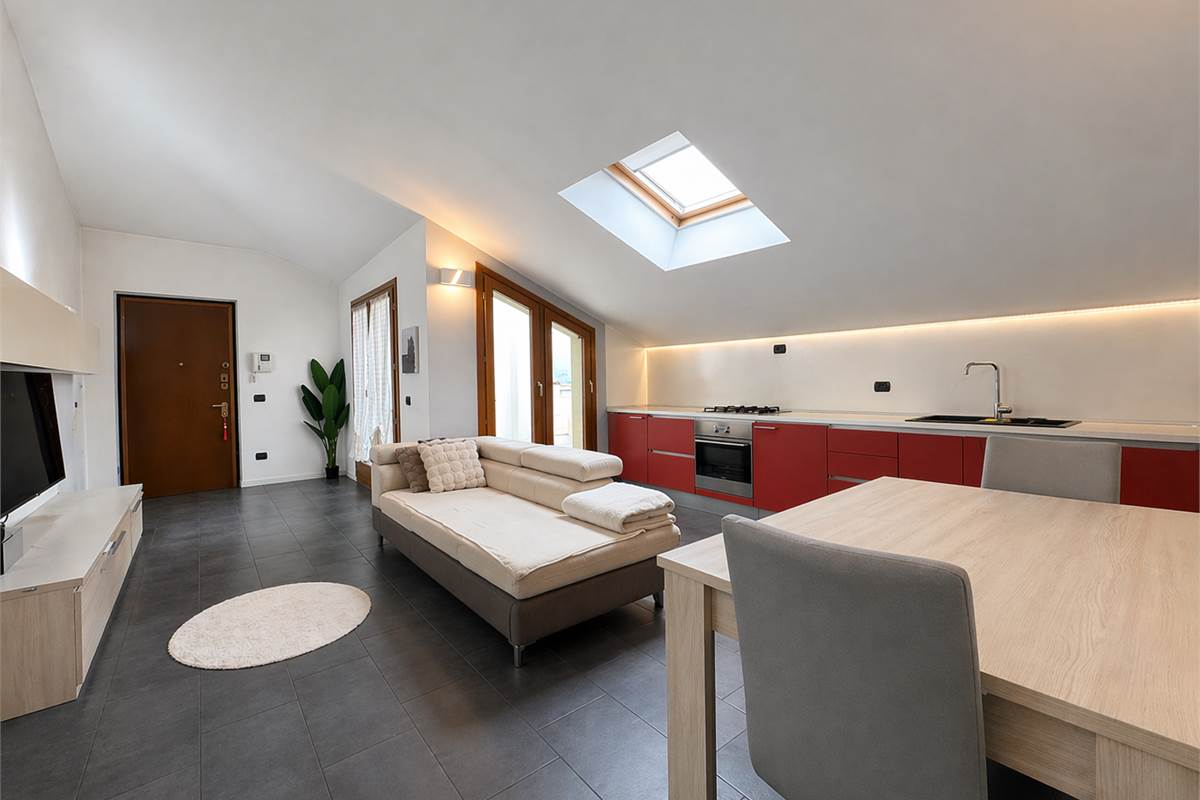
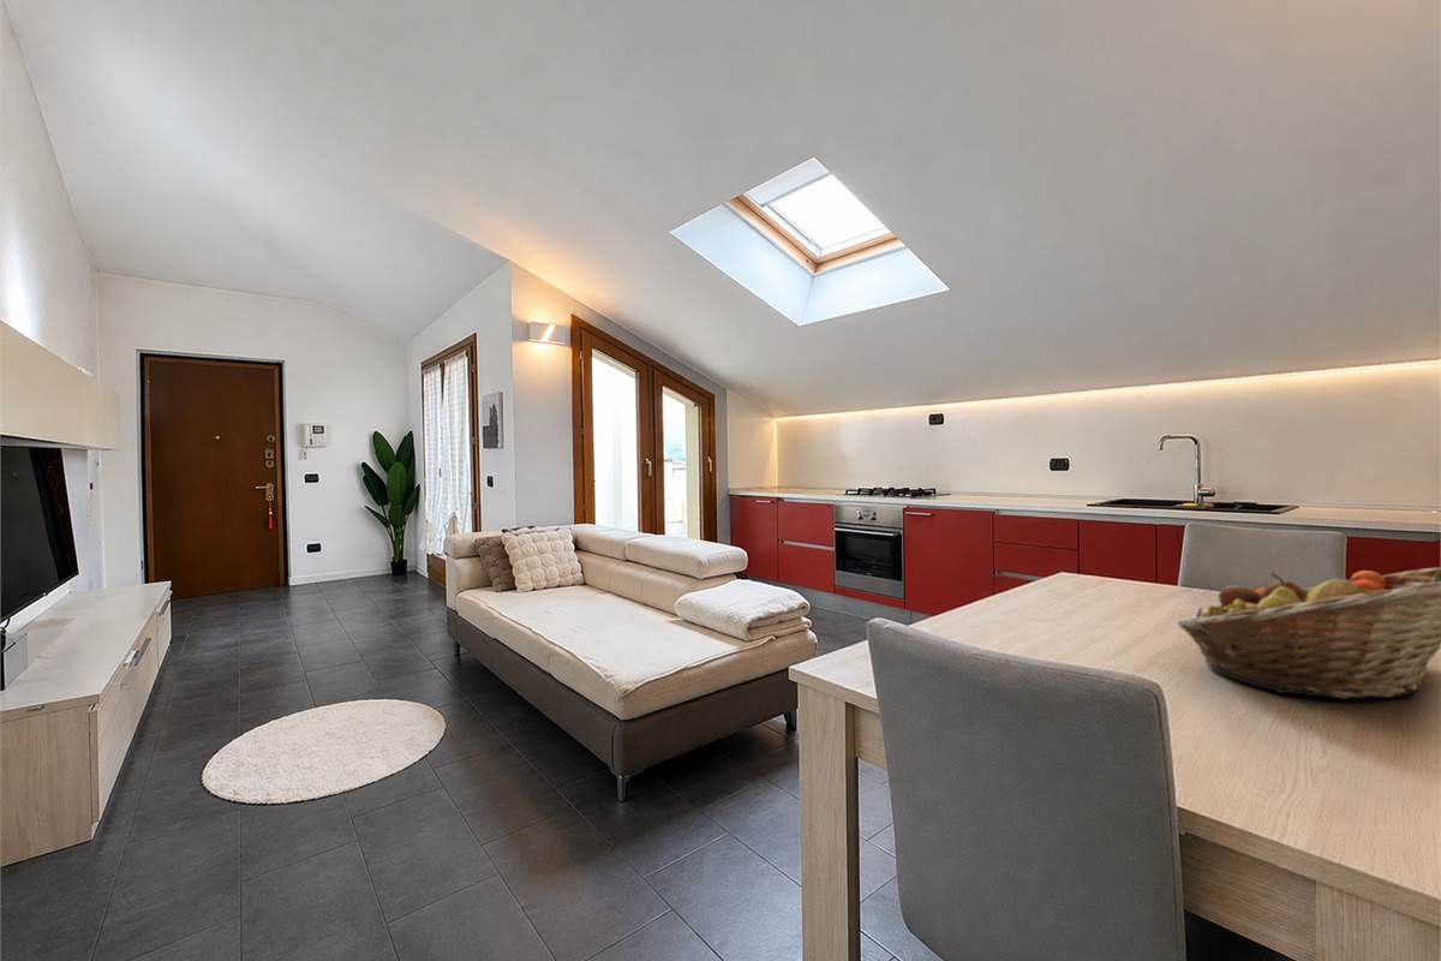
+ fruit basket (1320, 619)
